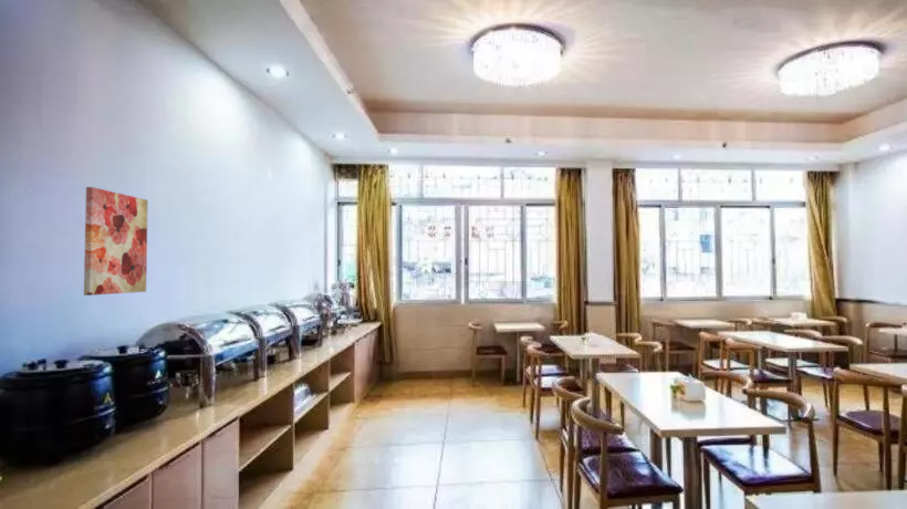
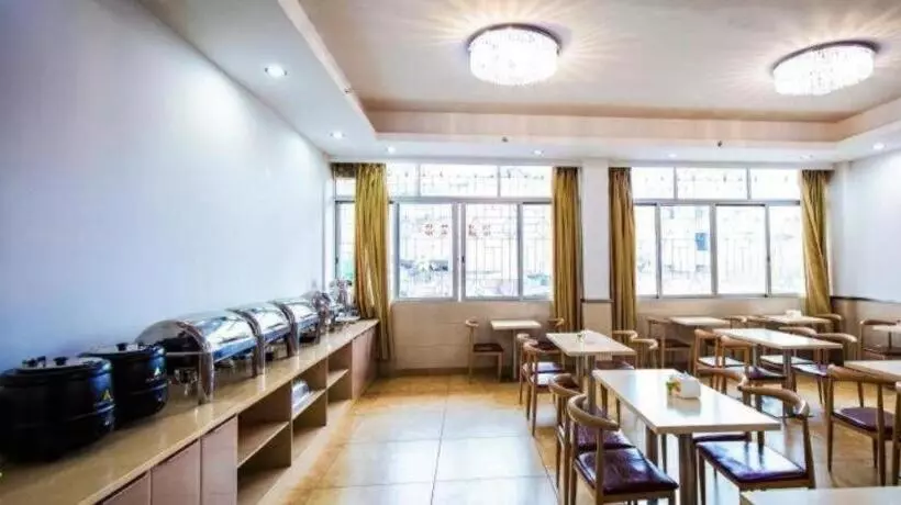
- wall art (118, 243)
